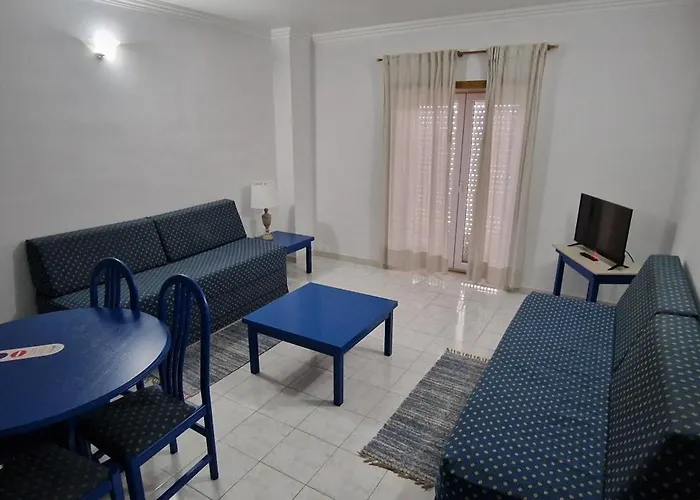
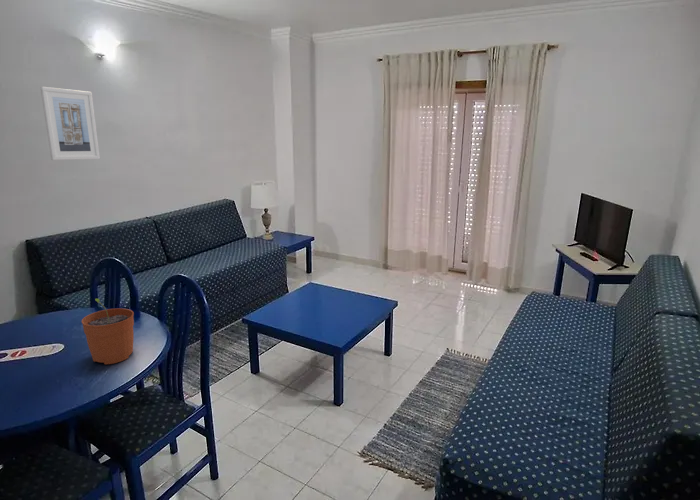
+ plant pot (109, 326)
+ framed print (71, 125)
